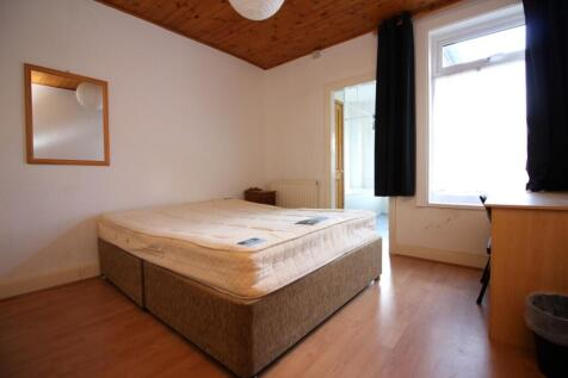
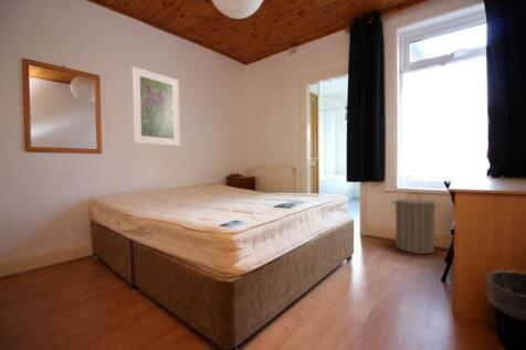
+ laundry hamper (414, 220)
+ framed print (157, 108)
